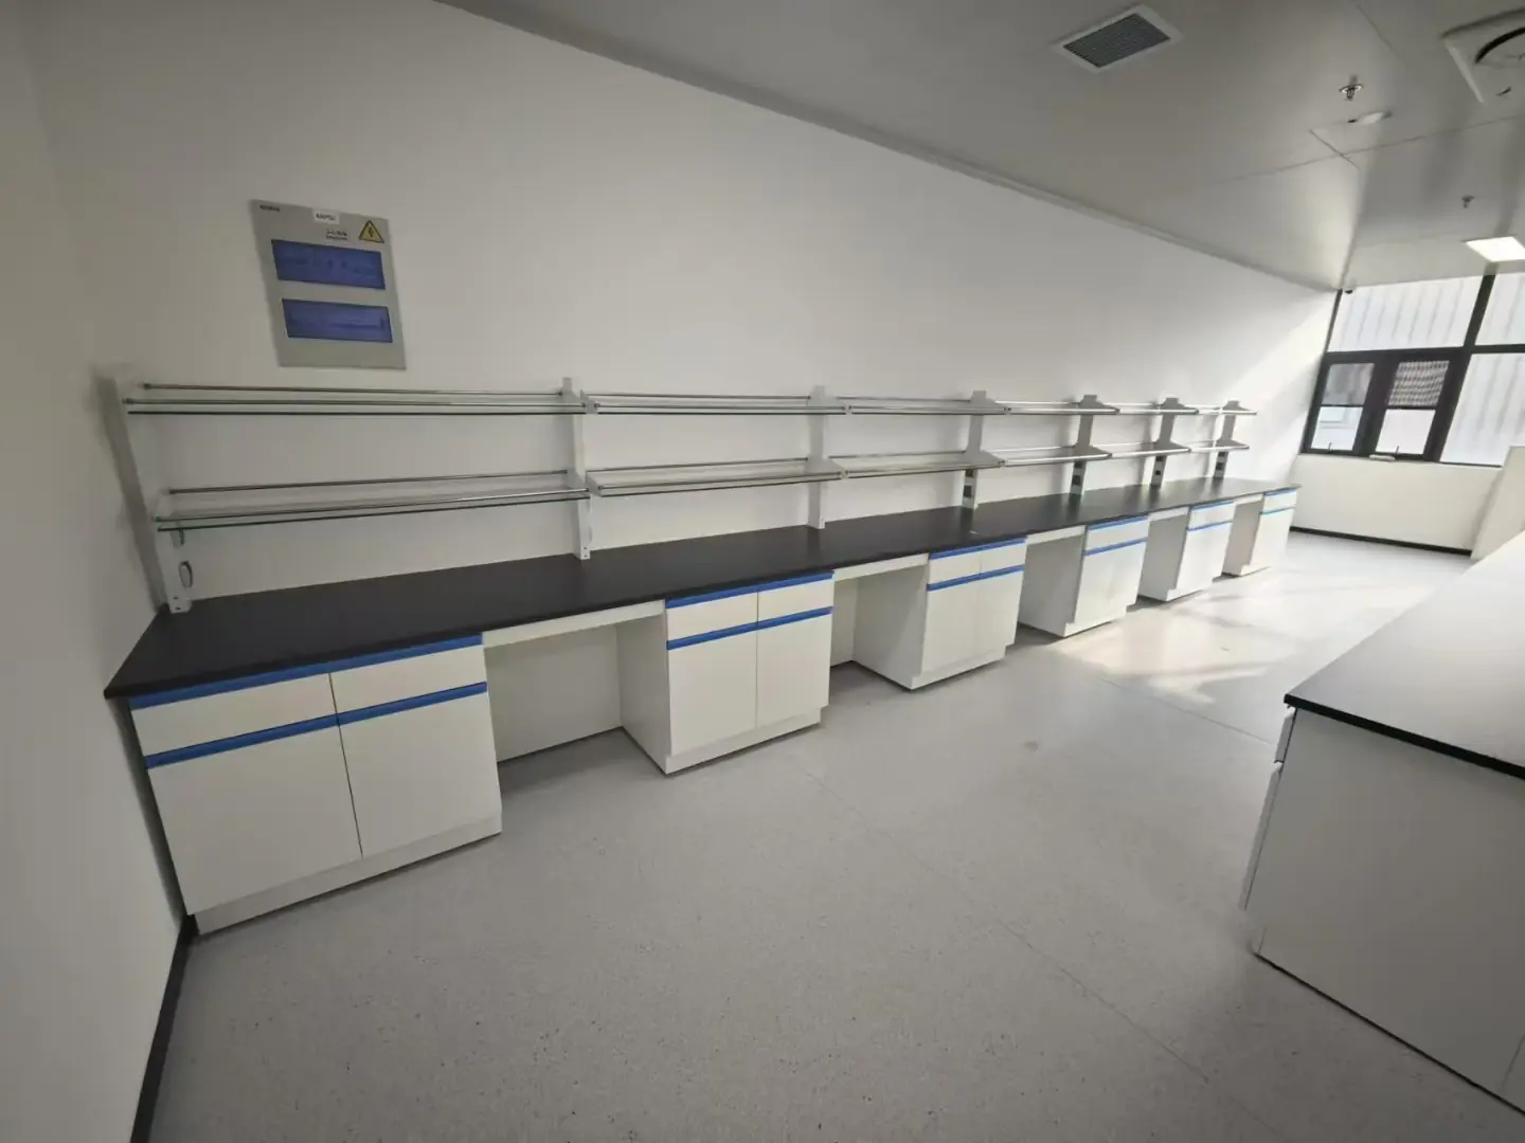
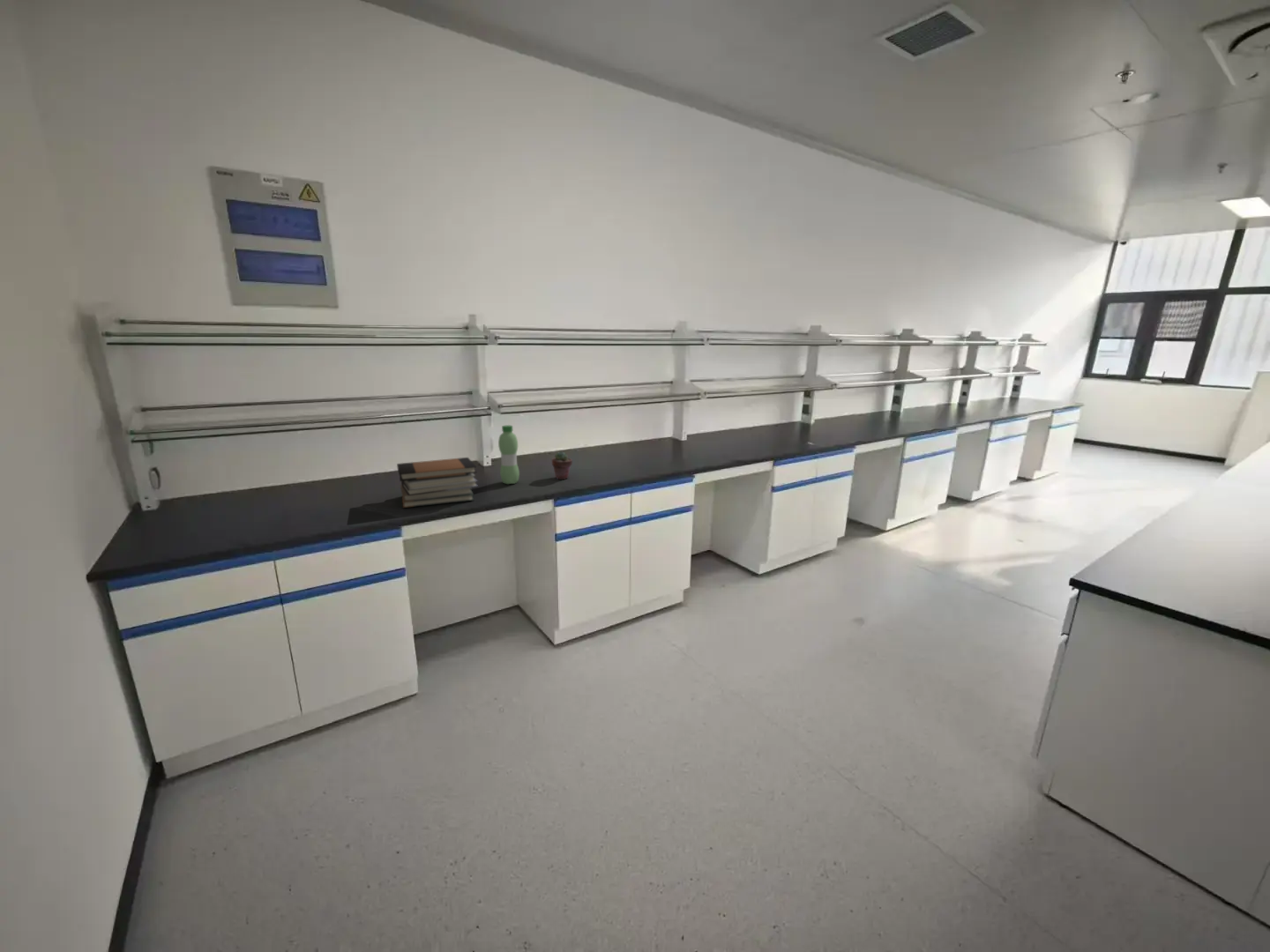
+ book stack (437, 481)
+ potted succulent (562, 465)
+ water bottle (508, 454)
